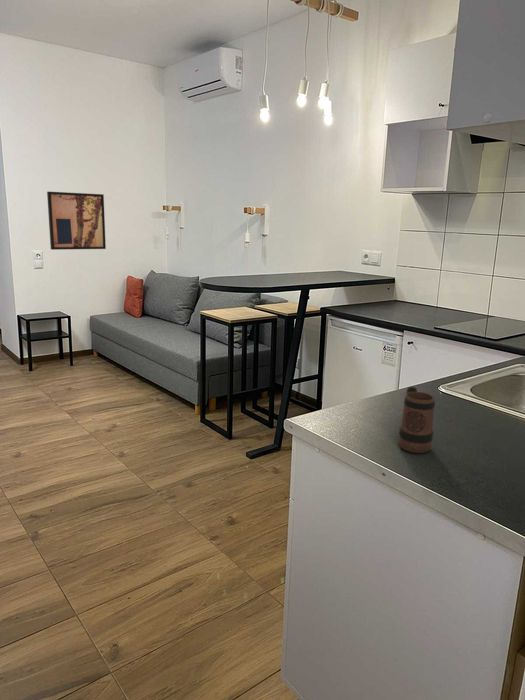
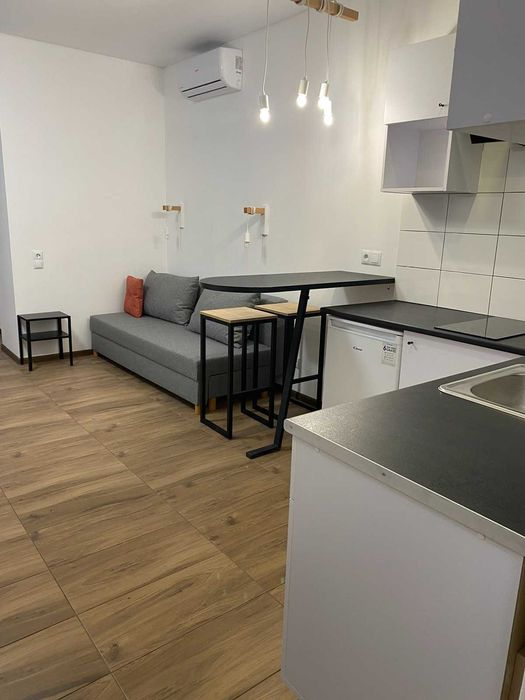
- mug (415, 418)
- wall art (77, 221)
